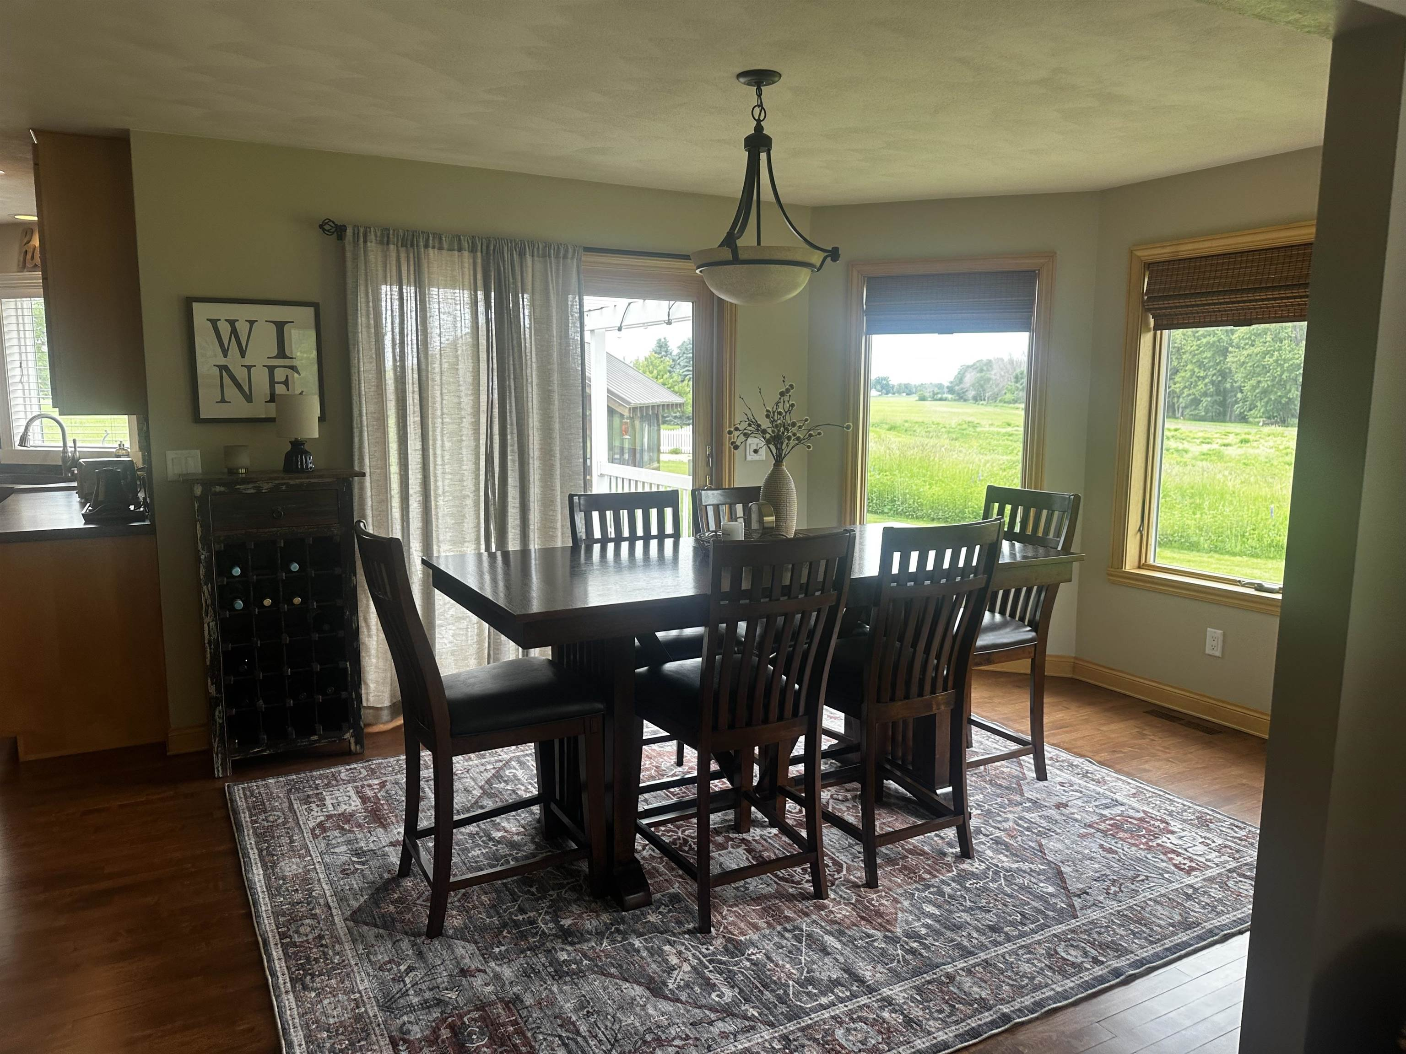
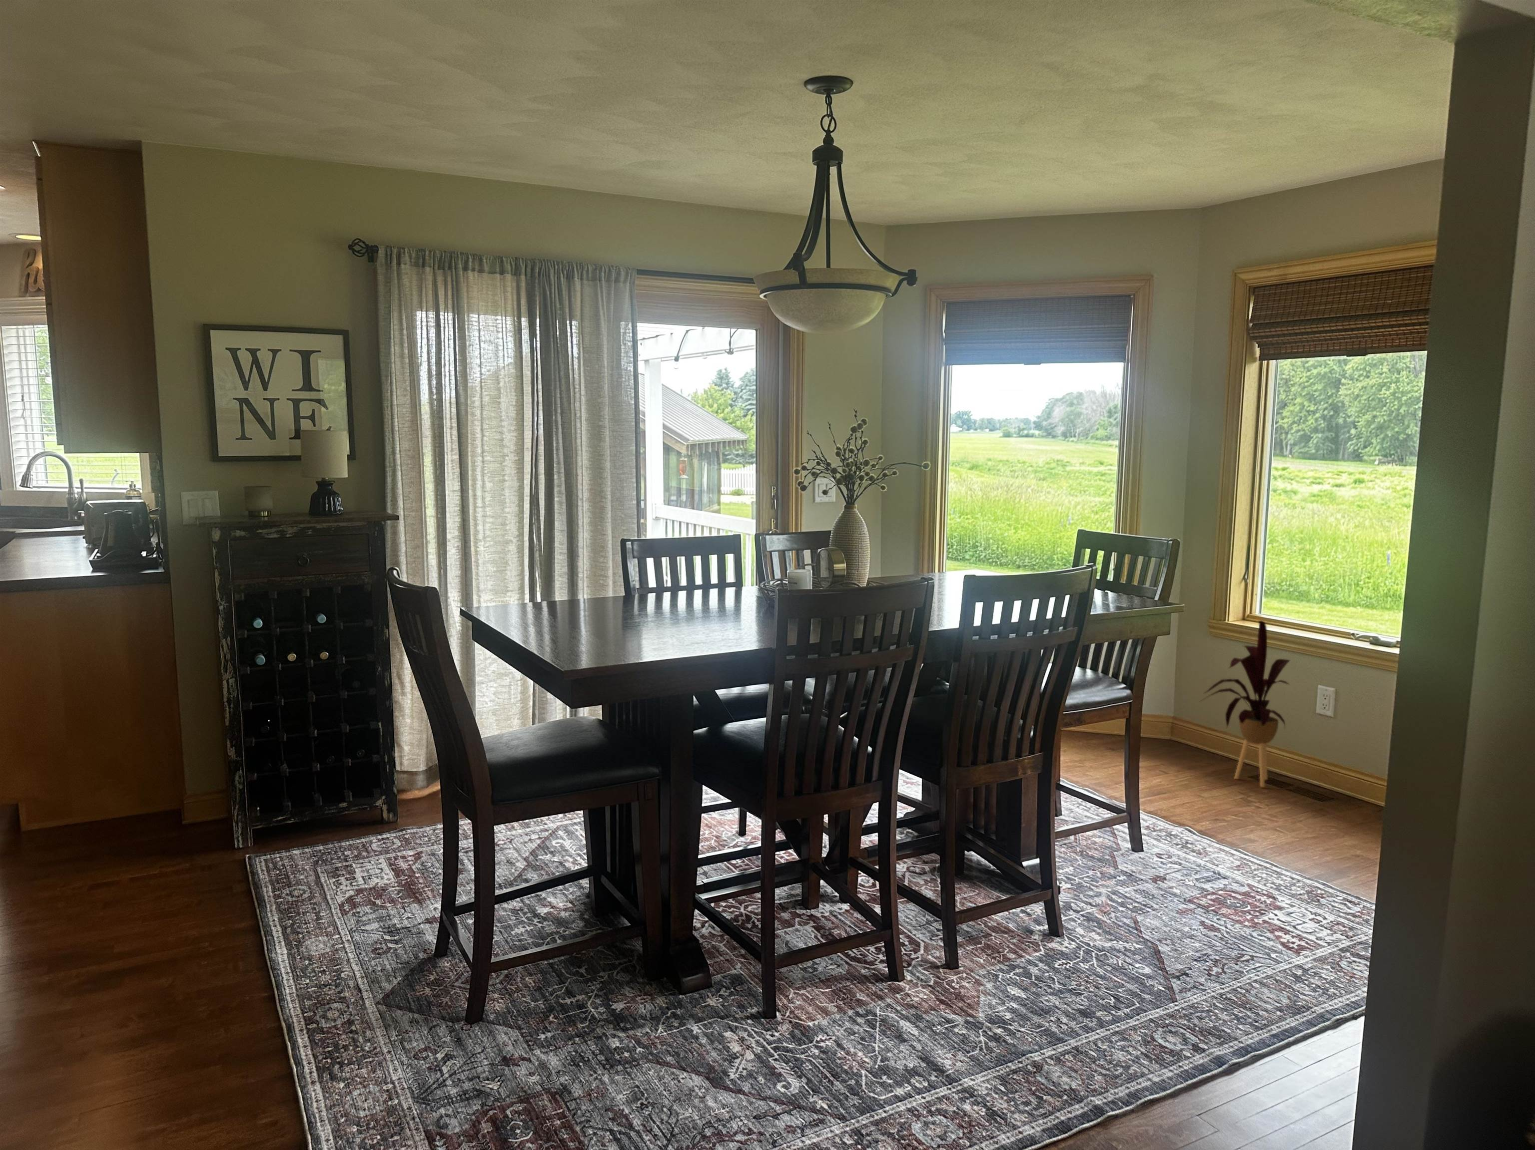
+ house plant (1249, 698)
